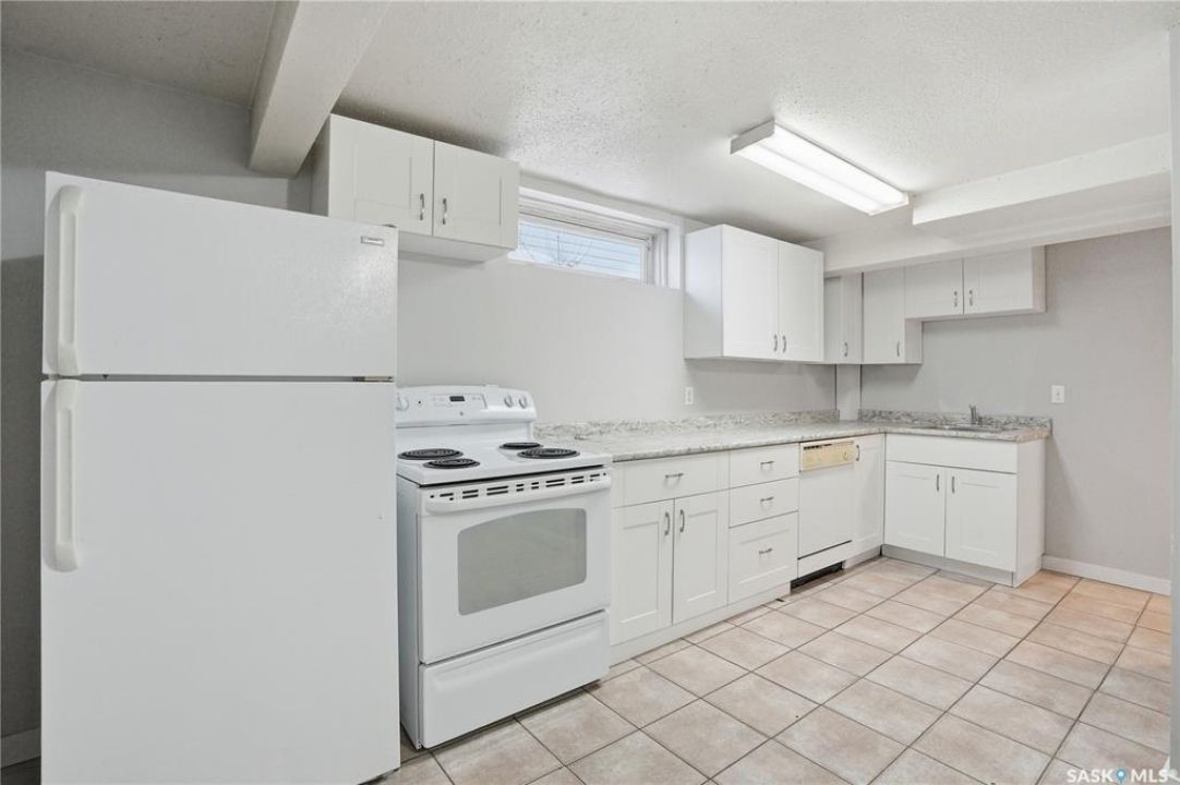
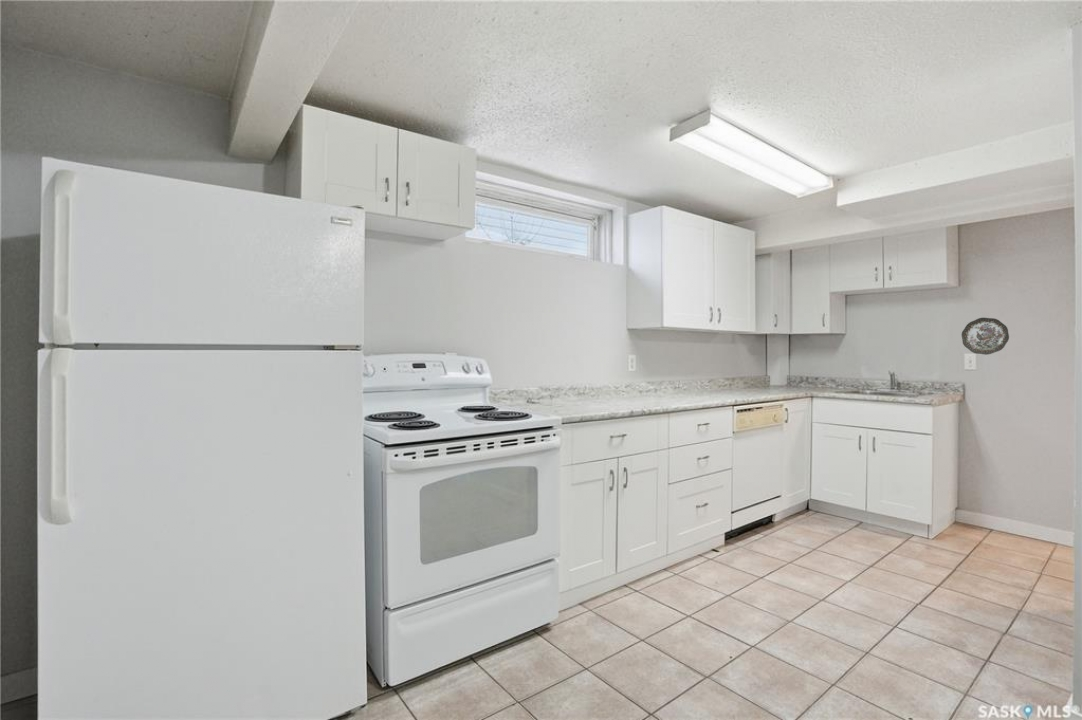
+ decorative plate (985, 336)
